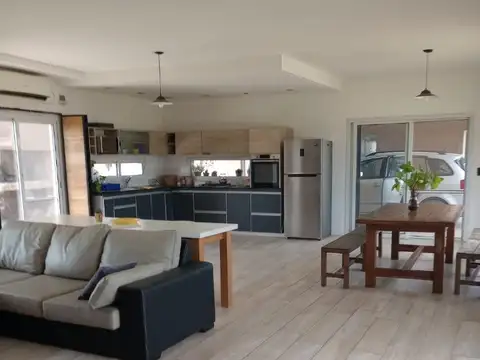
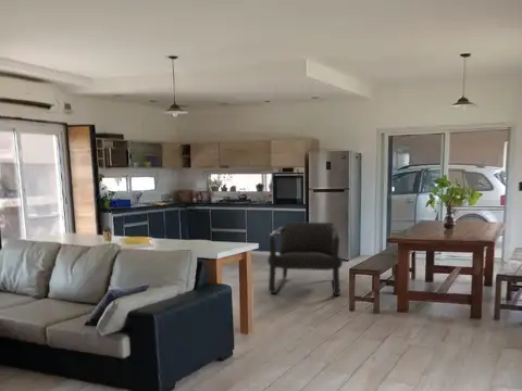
+ armchair (307, 255)
